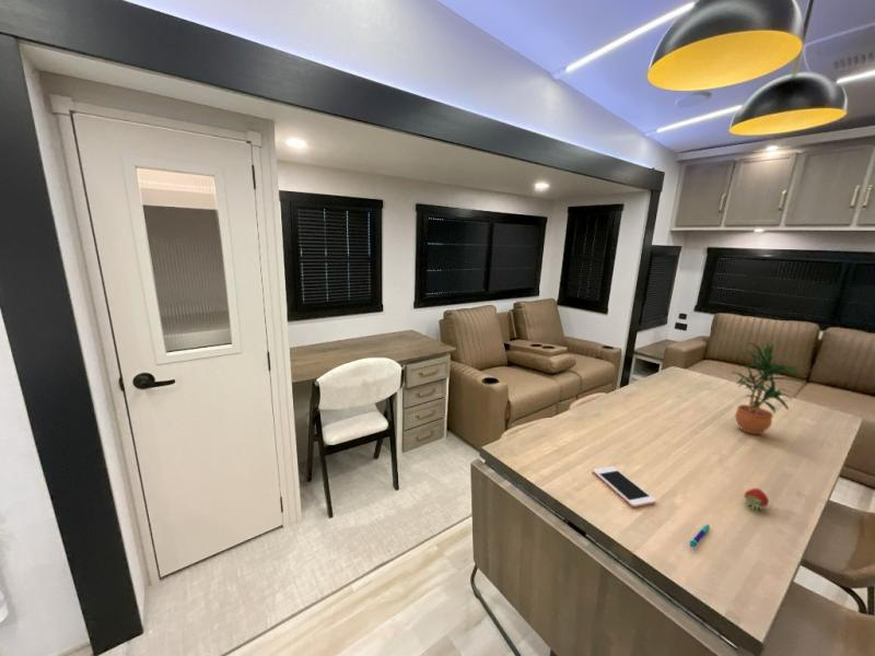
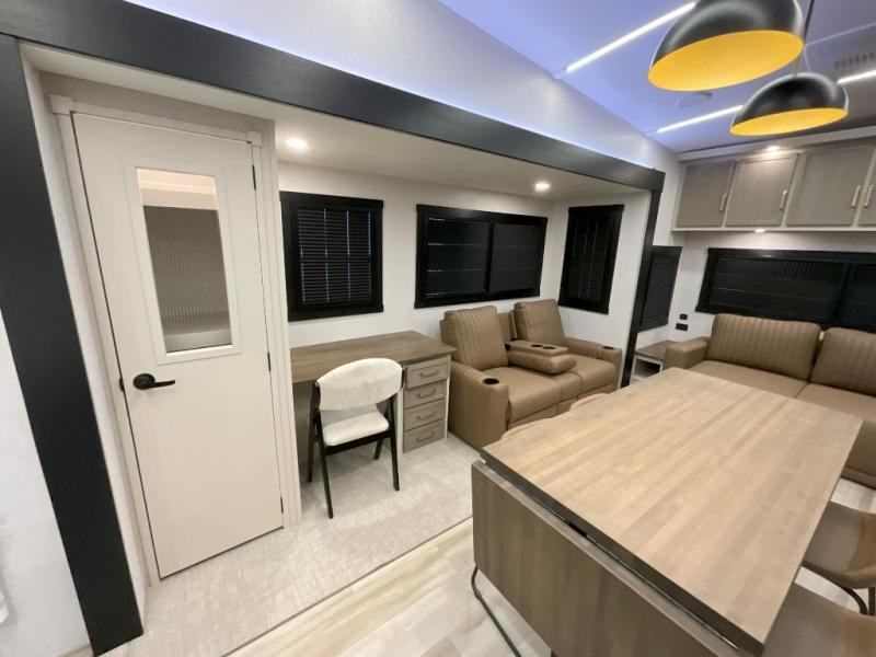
- potted plant (765, 388)
- cell phone (621, 484)
- fruit (756, 497)
- pen (701, 534)
